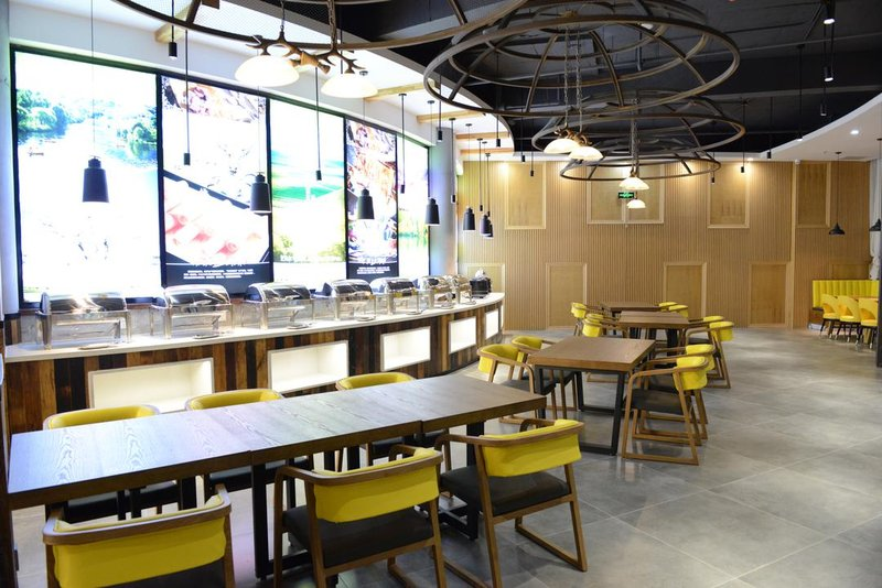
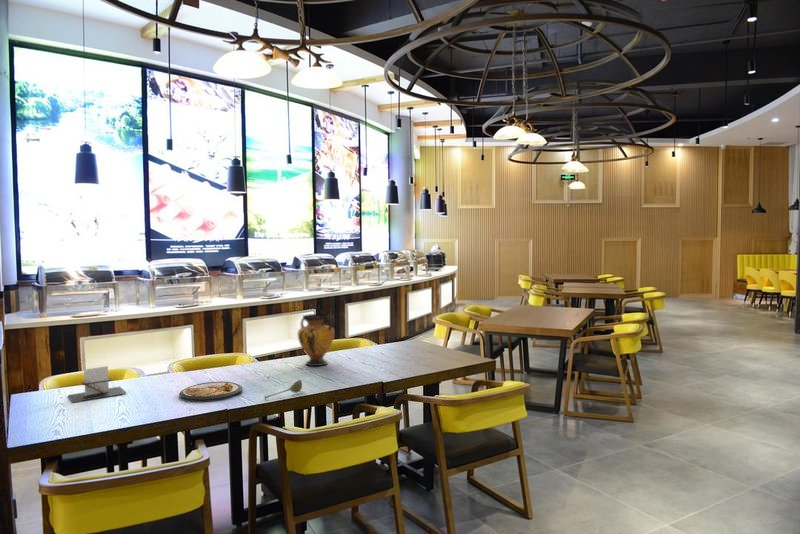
+ dish (211, 389)
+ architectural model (96, 381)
+ soupspoon (284, 390)
+ vase (316, 339)
